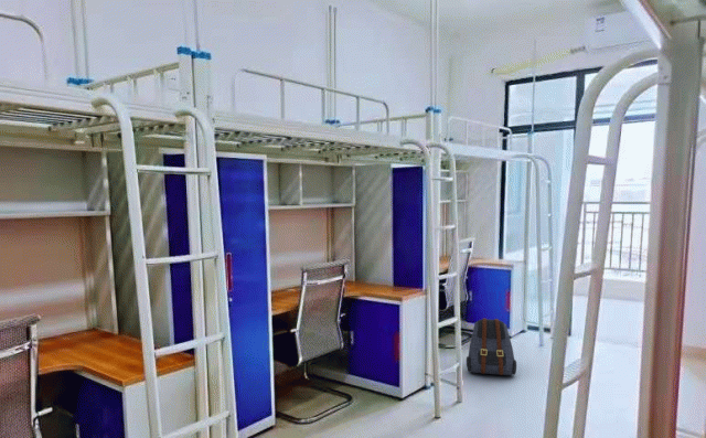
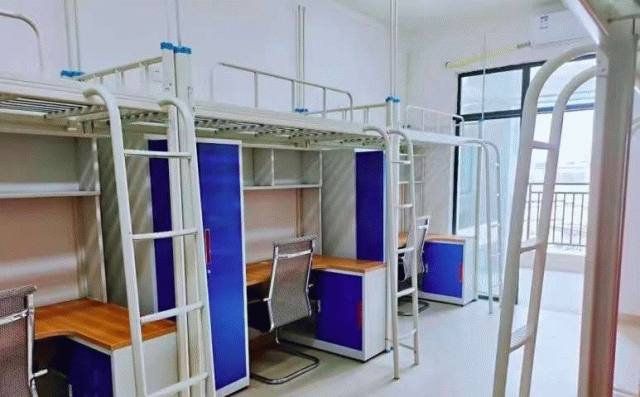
- backpack (490, 345)
